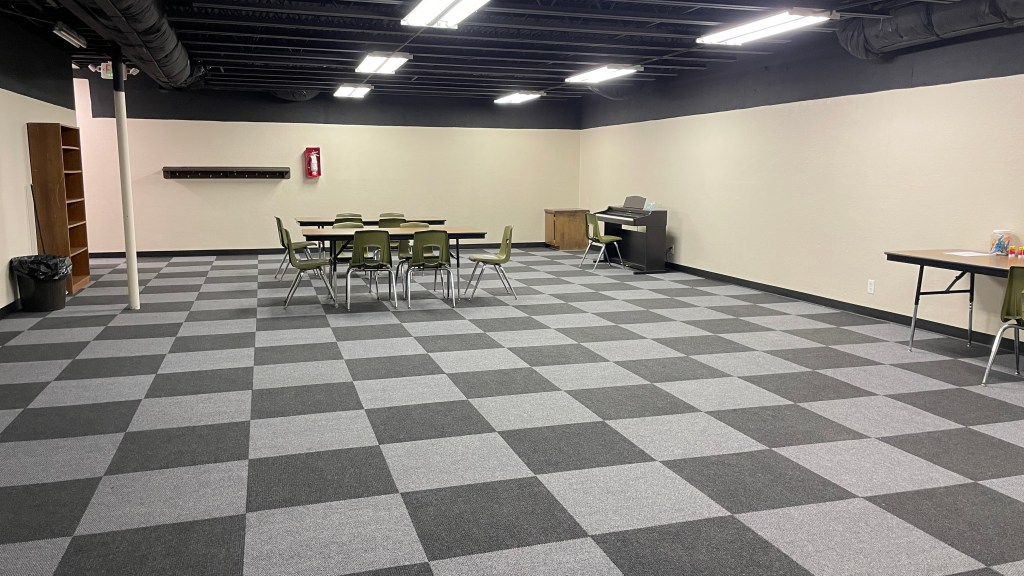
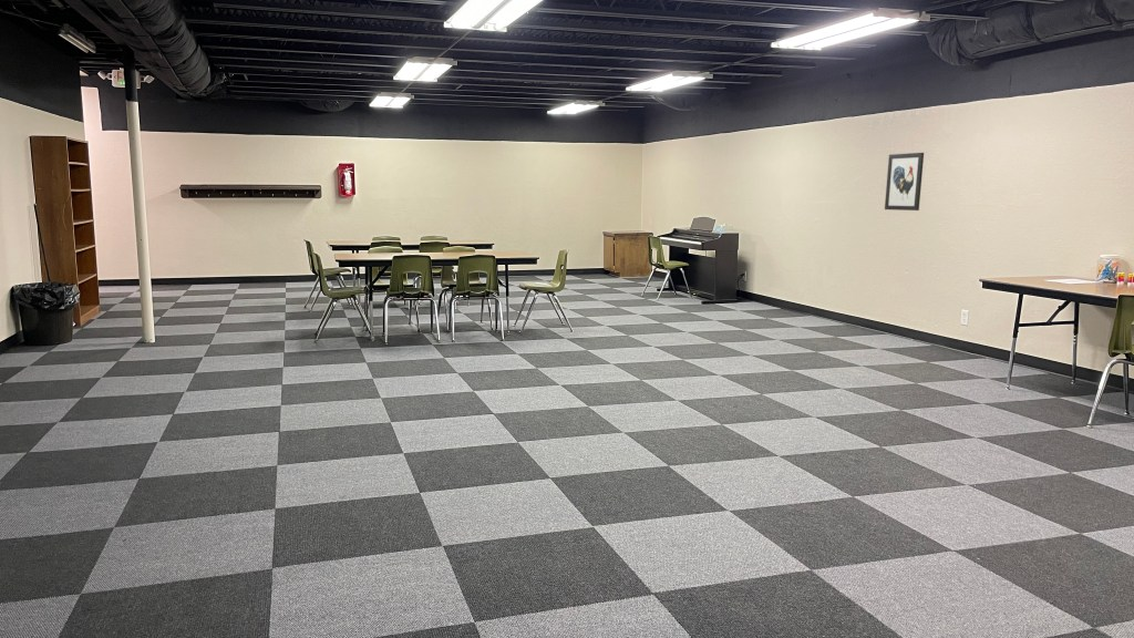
+ wall art (904, 182)
